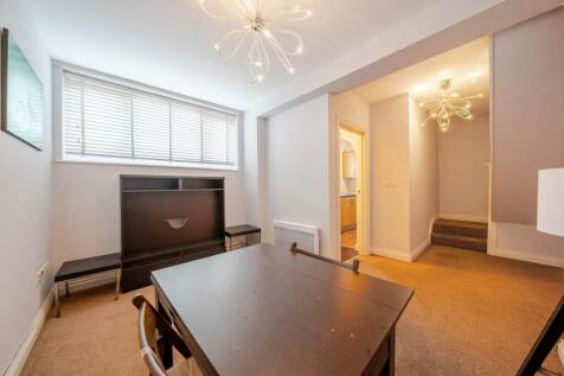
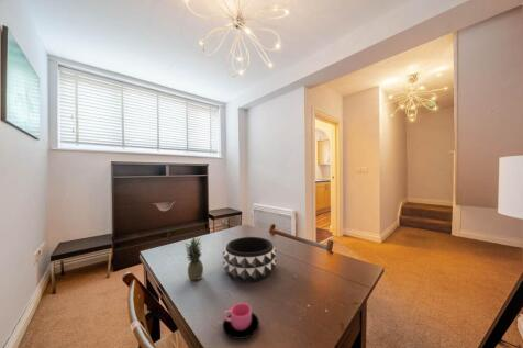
+ cup (241, 318)
+ fruit (193, 258)
+ decorative bowl (249, 256)
